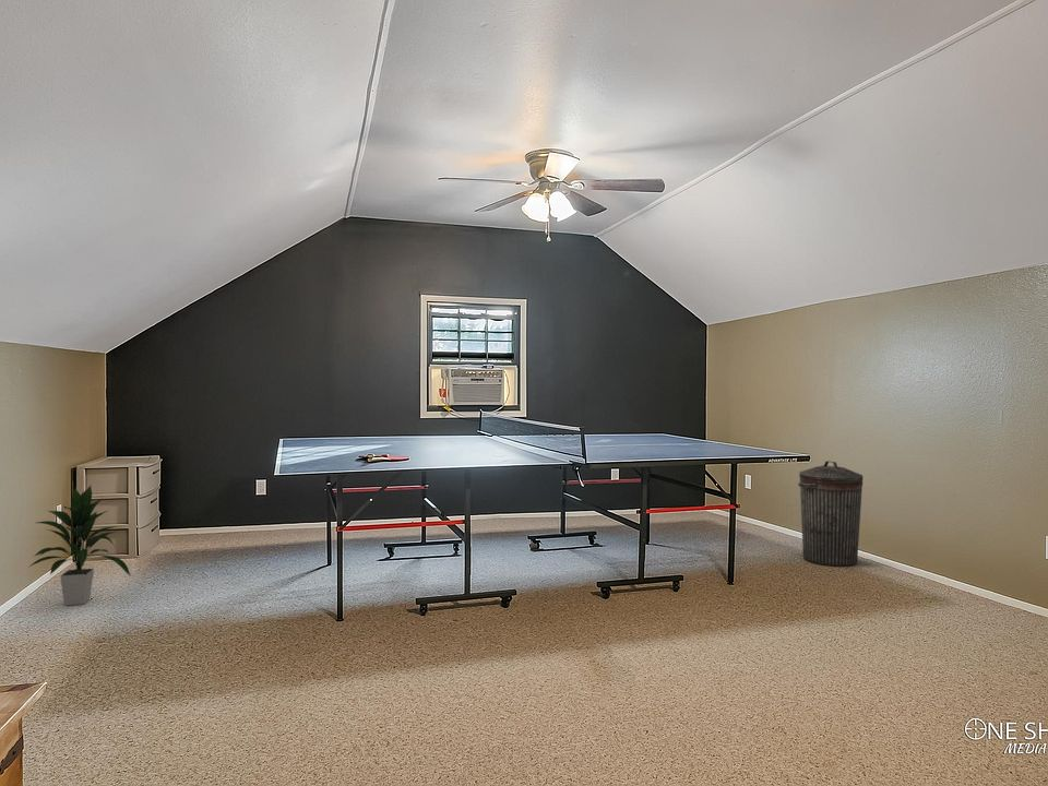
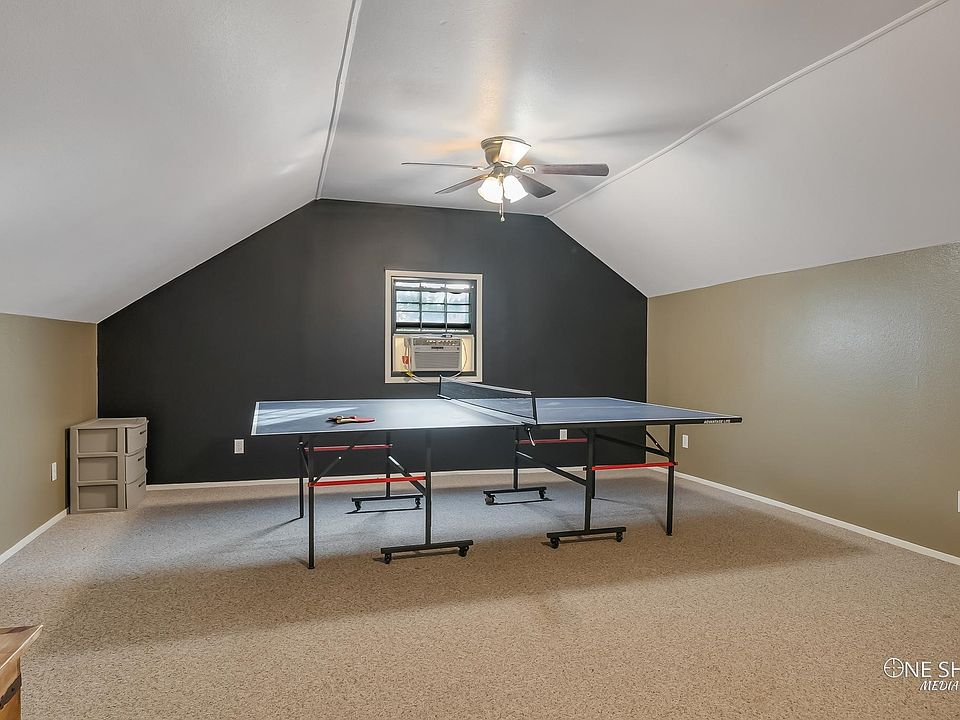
- trash can (830, 510)
- indoor plant (81, 545)
